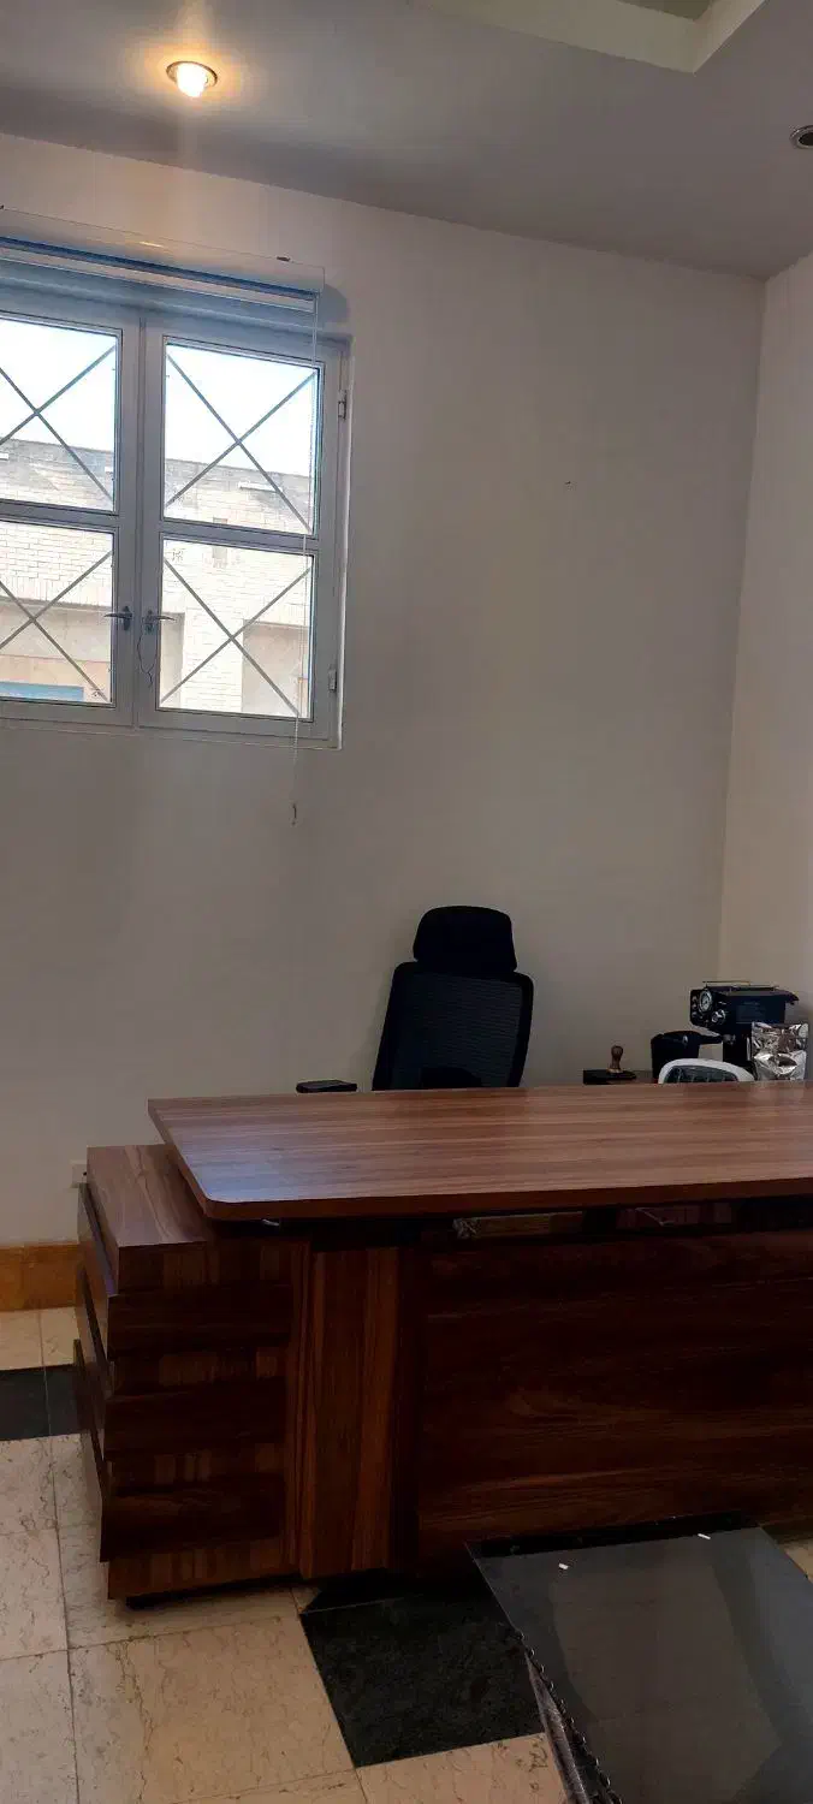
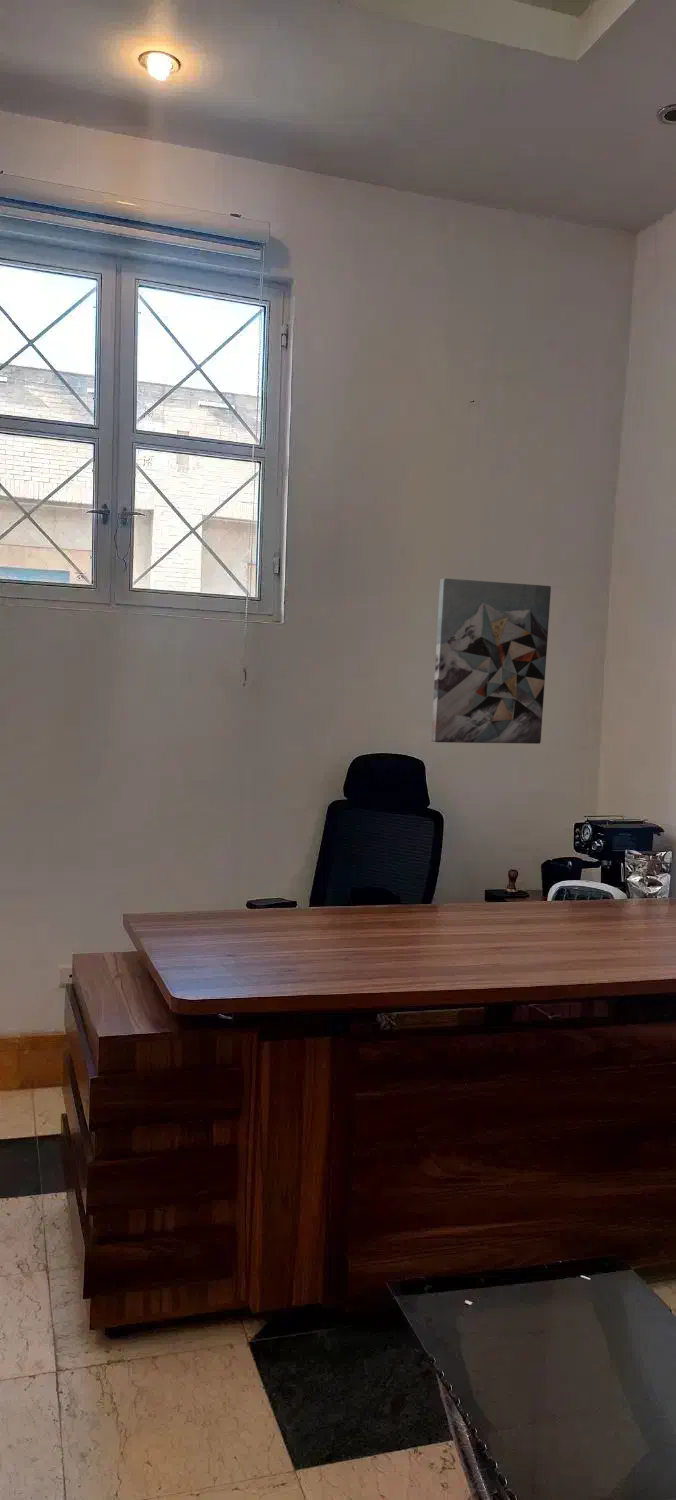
+ wall art (491, 663)
